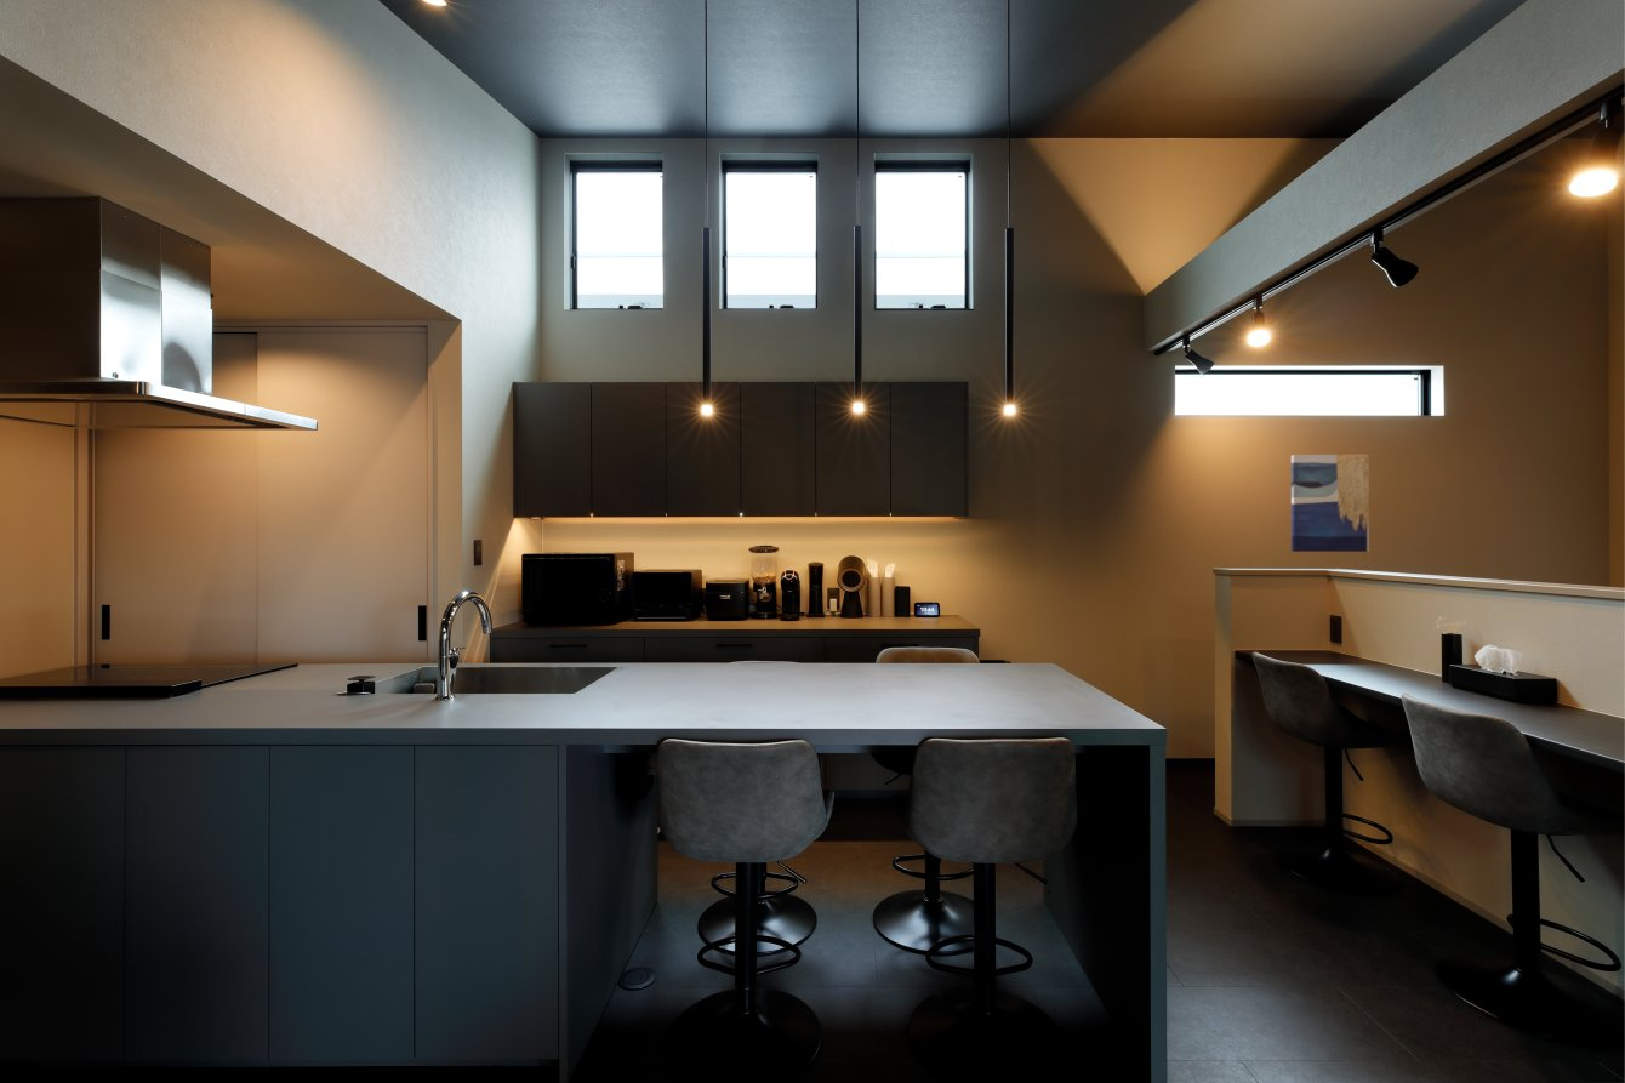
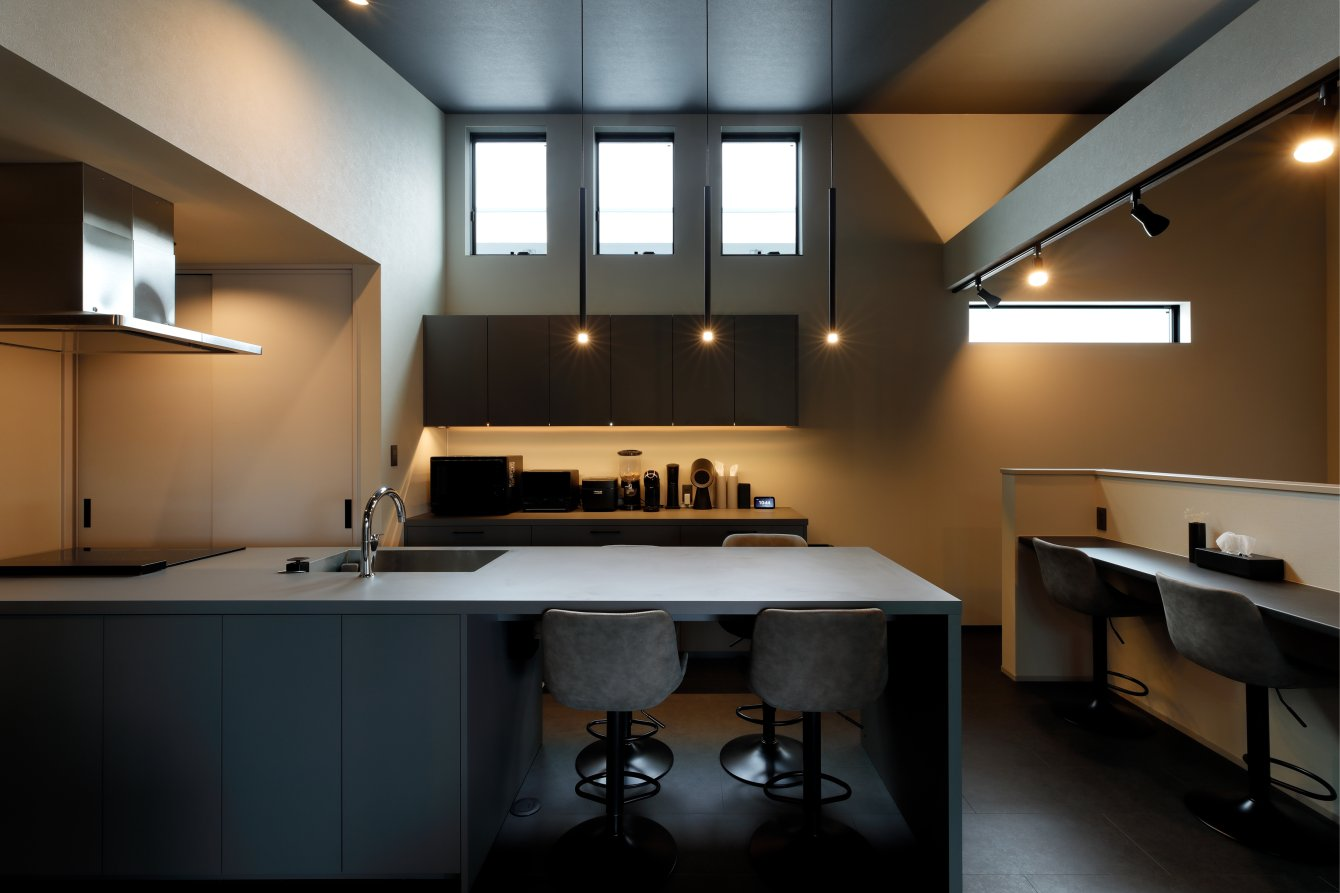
- wall art (1329, 502)
